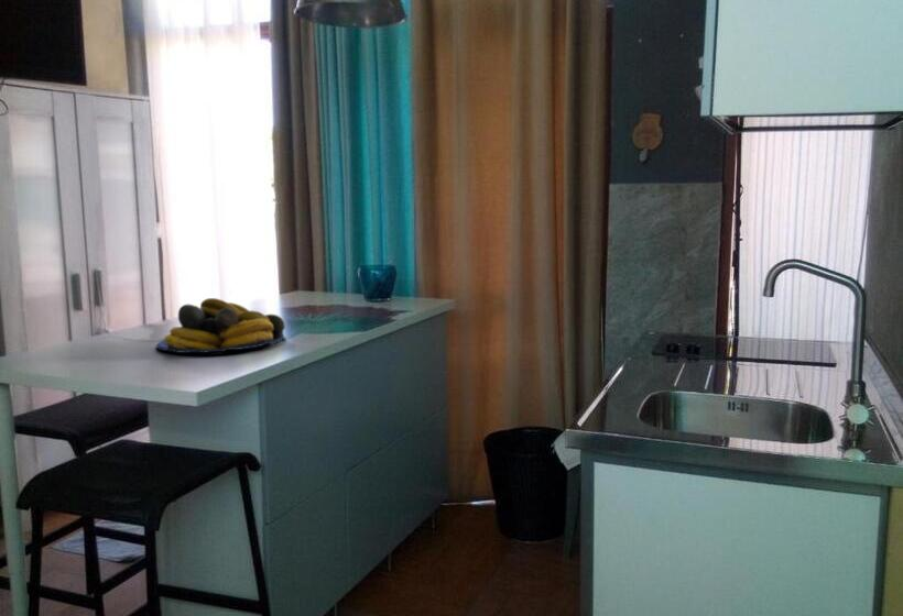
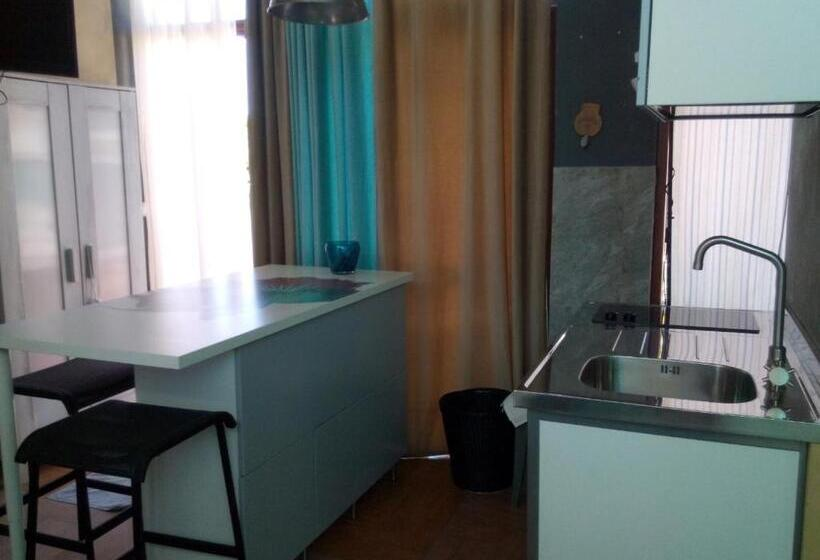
- fruit bowl (220, 321)
